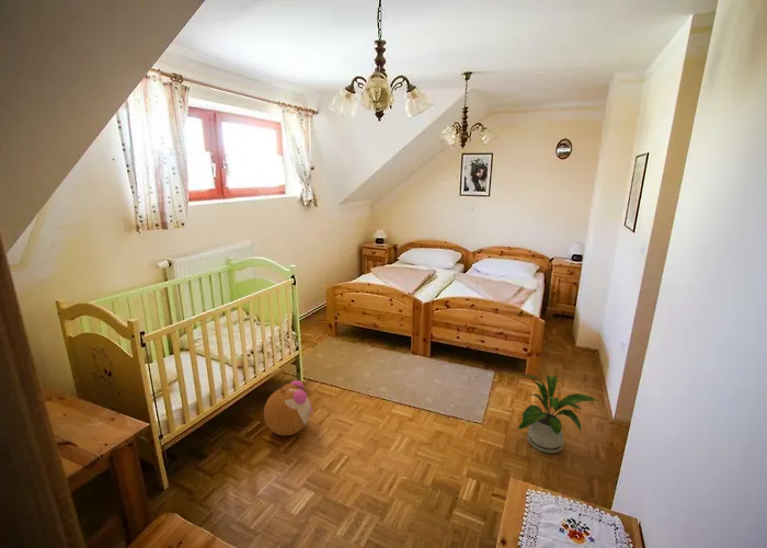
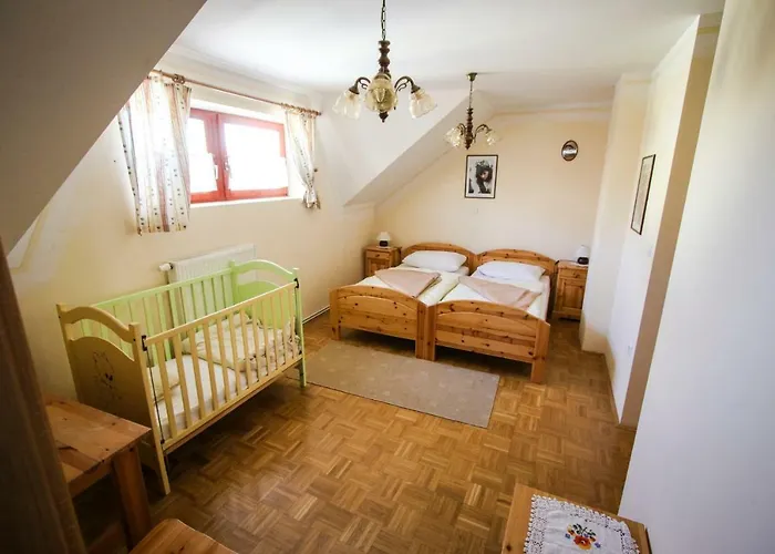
- house plant (557, 413)
- plush toy (288, 409)
